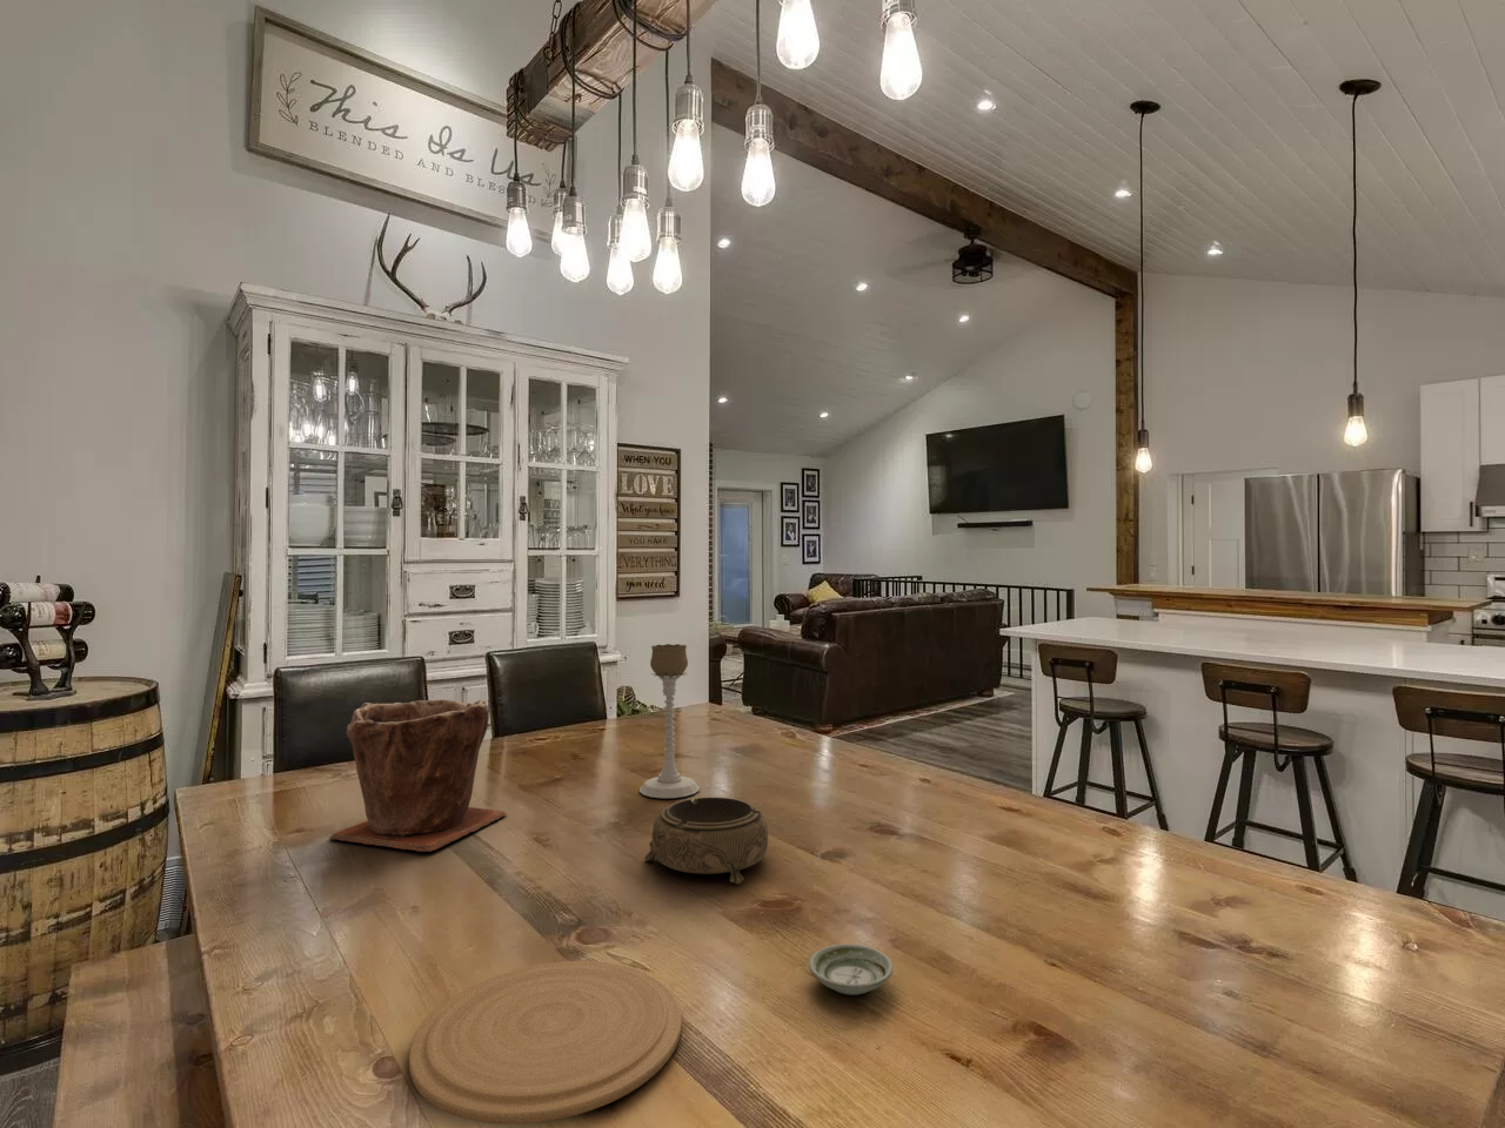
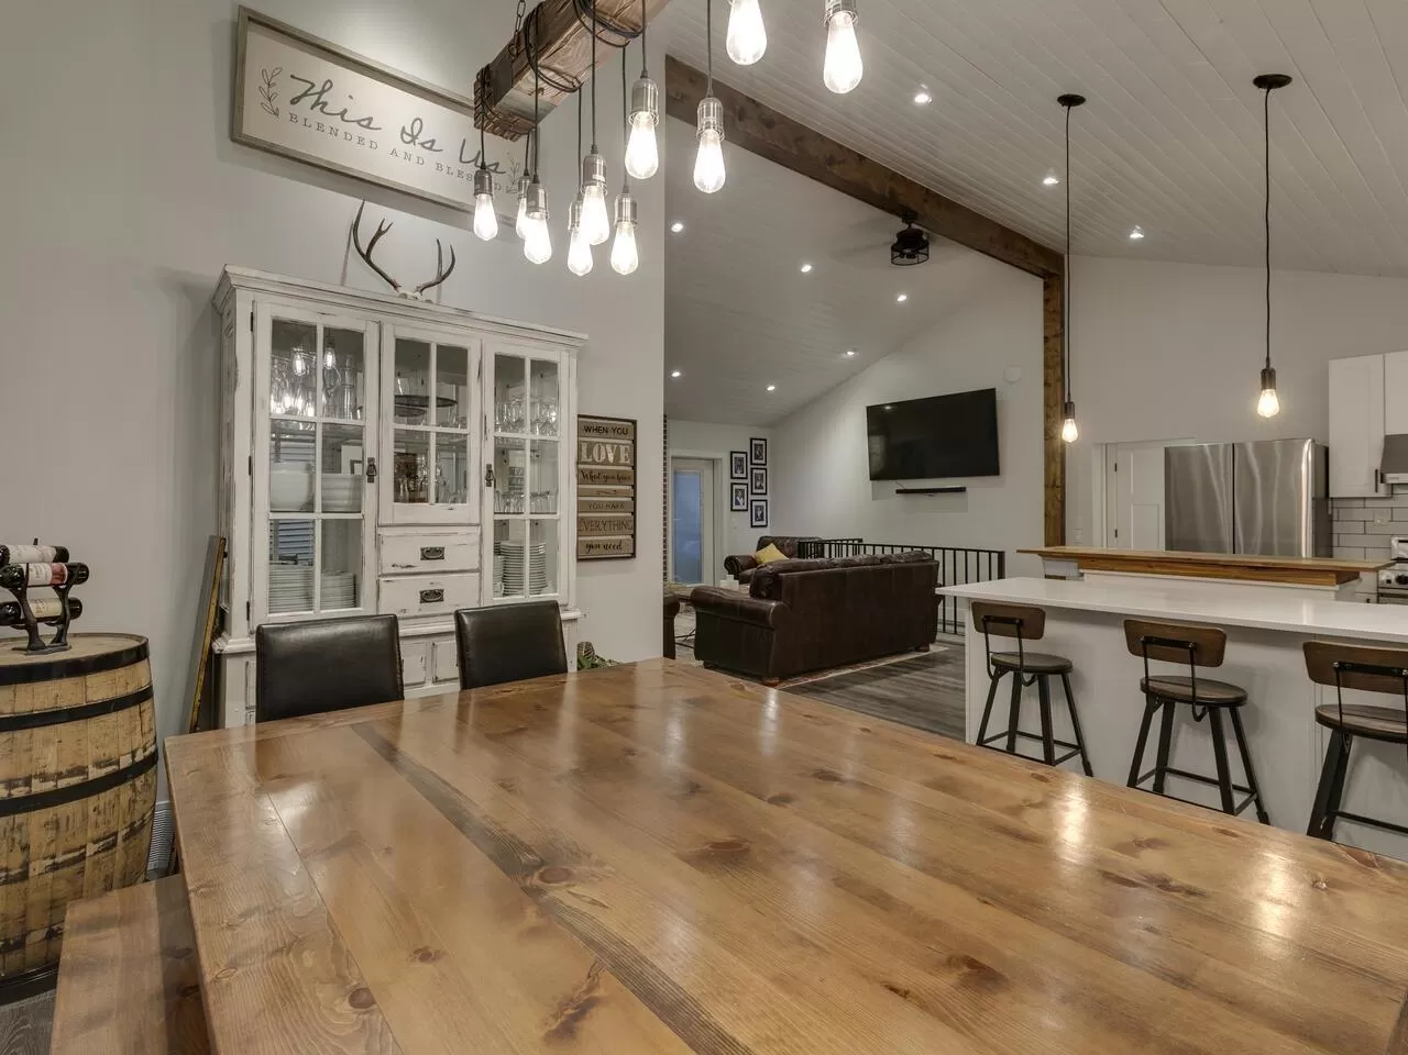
- candle holder (670, 717)
- plant pot (422, 764)
- plate (550, 1026)
- decorative bowl (712, 833)
- saucer (850, 973)
